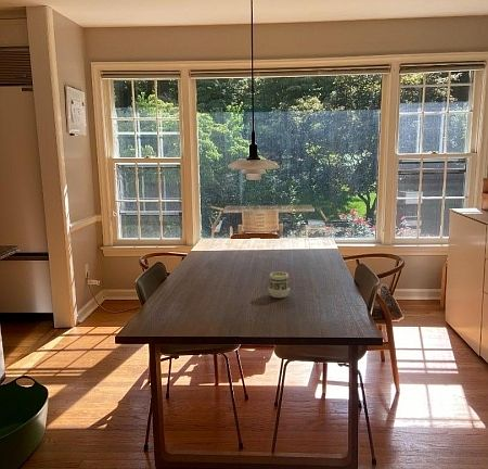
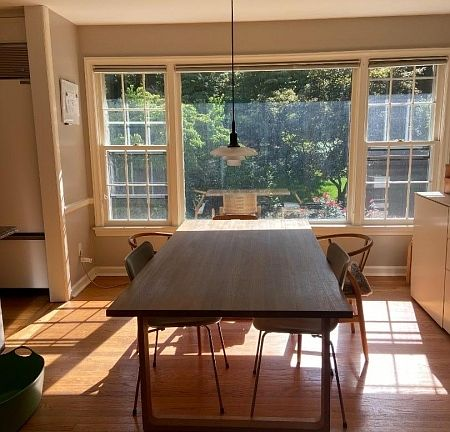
- cup (279, 284)
